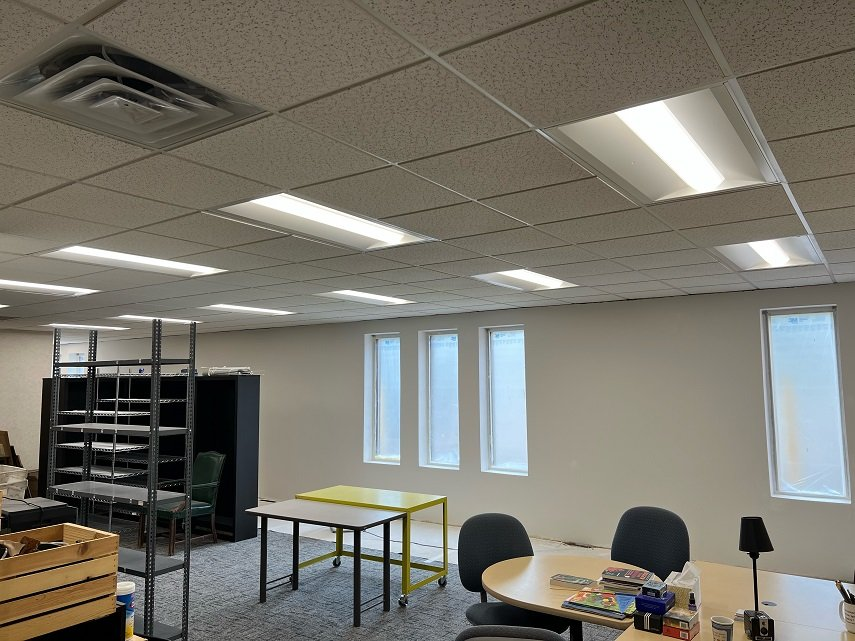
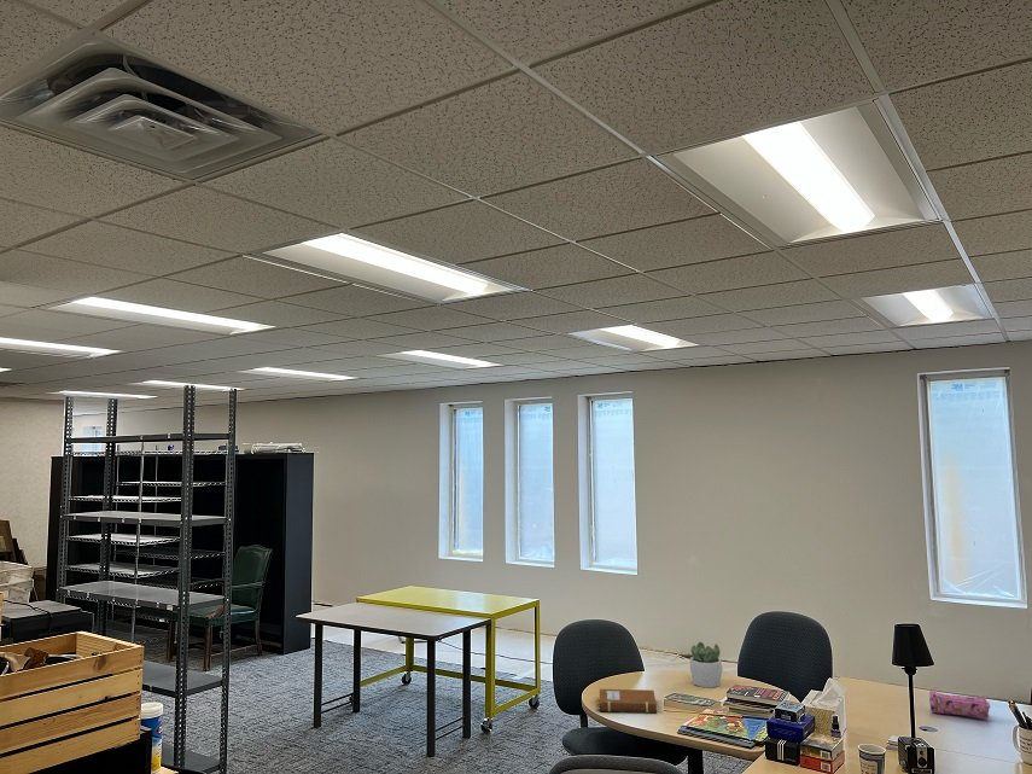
+ succulent plant (705, 664)
+ pencil case (958, 704)
+ notebook (625, 700)
